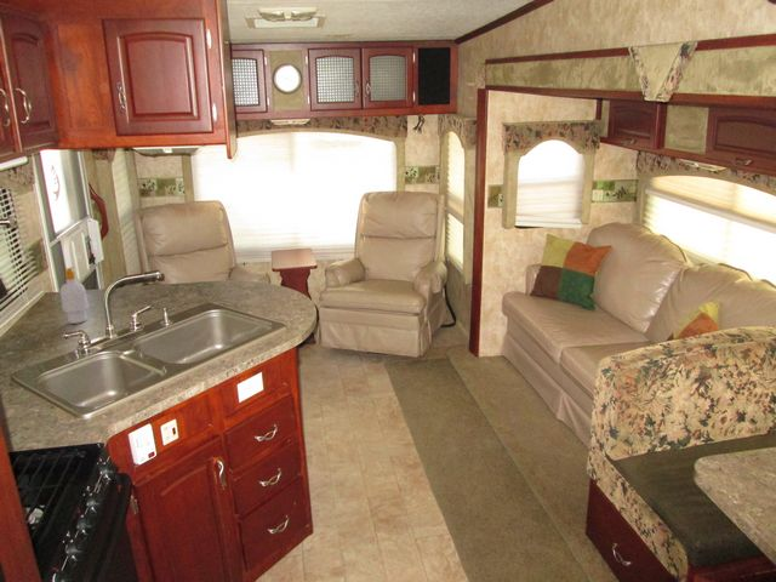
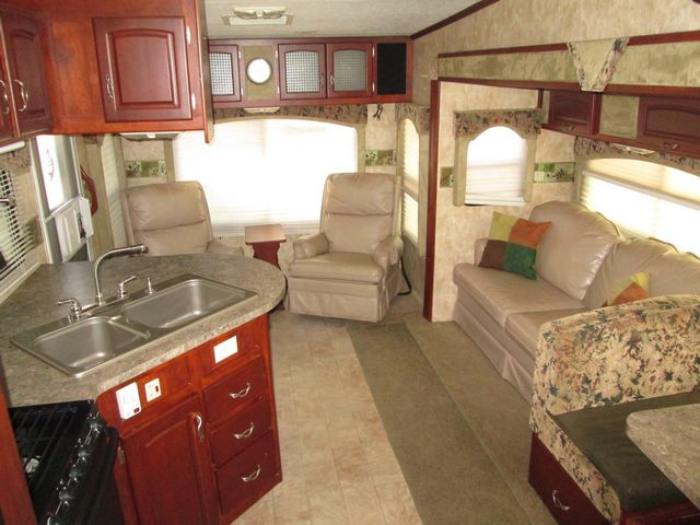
- soap bottle (73, 295)
